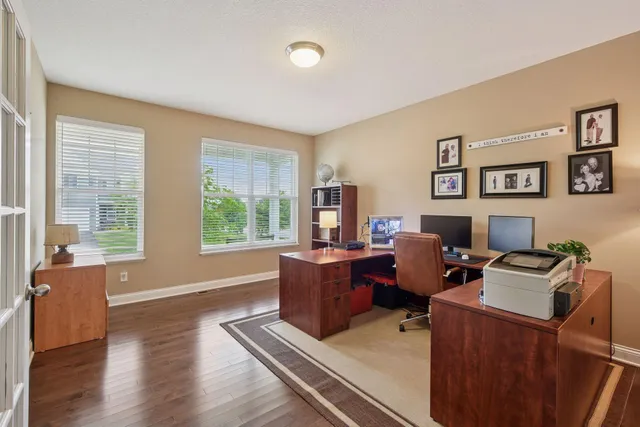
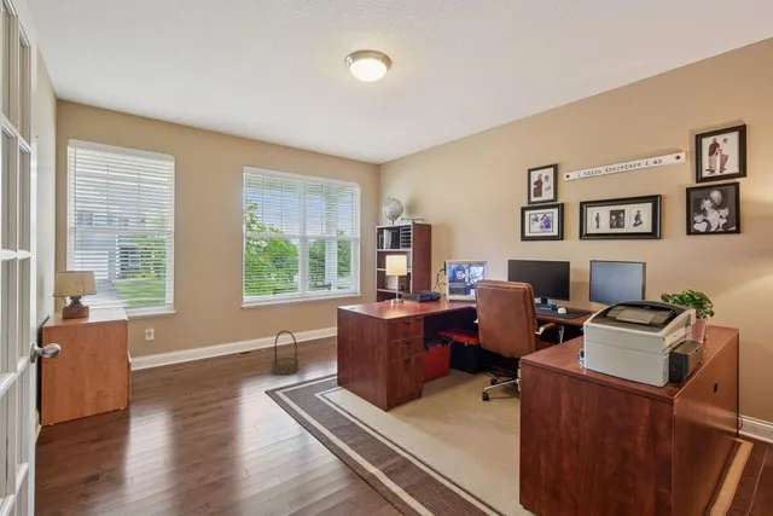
+ basket (285, 358)
